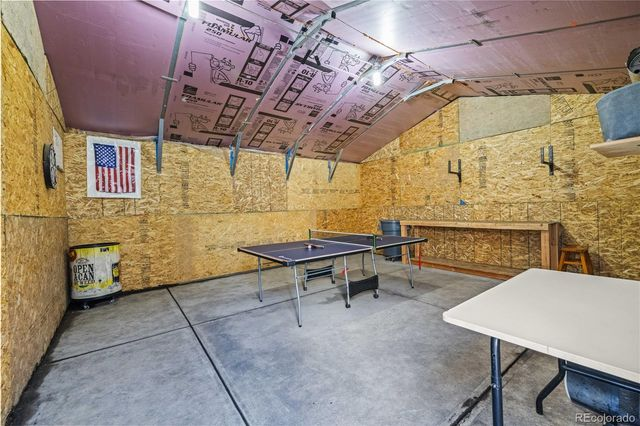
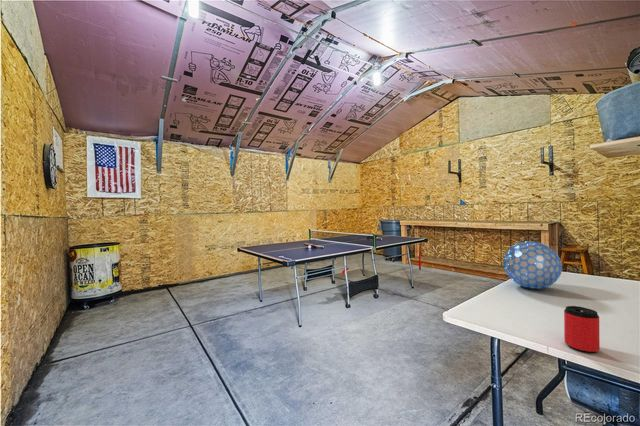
+ ball (531, 264)
+ can (581, 328)
